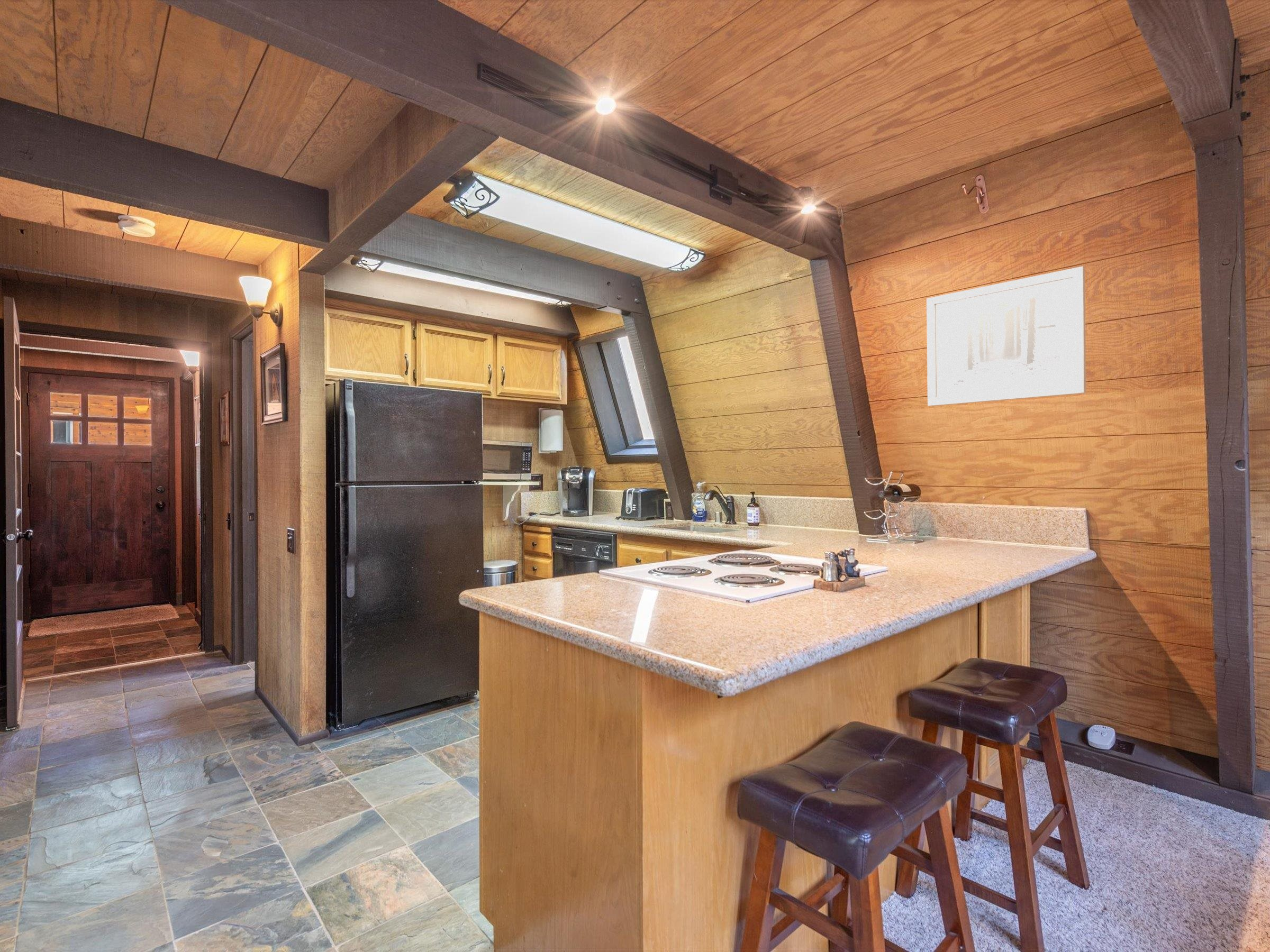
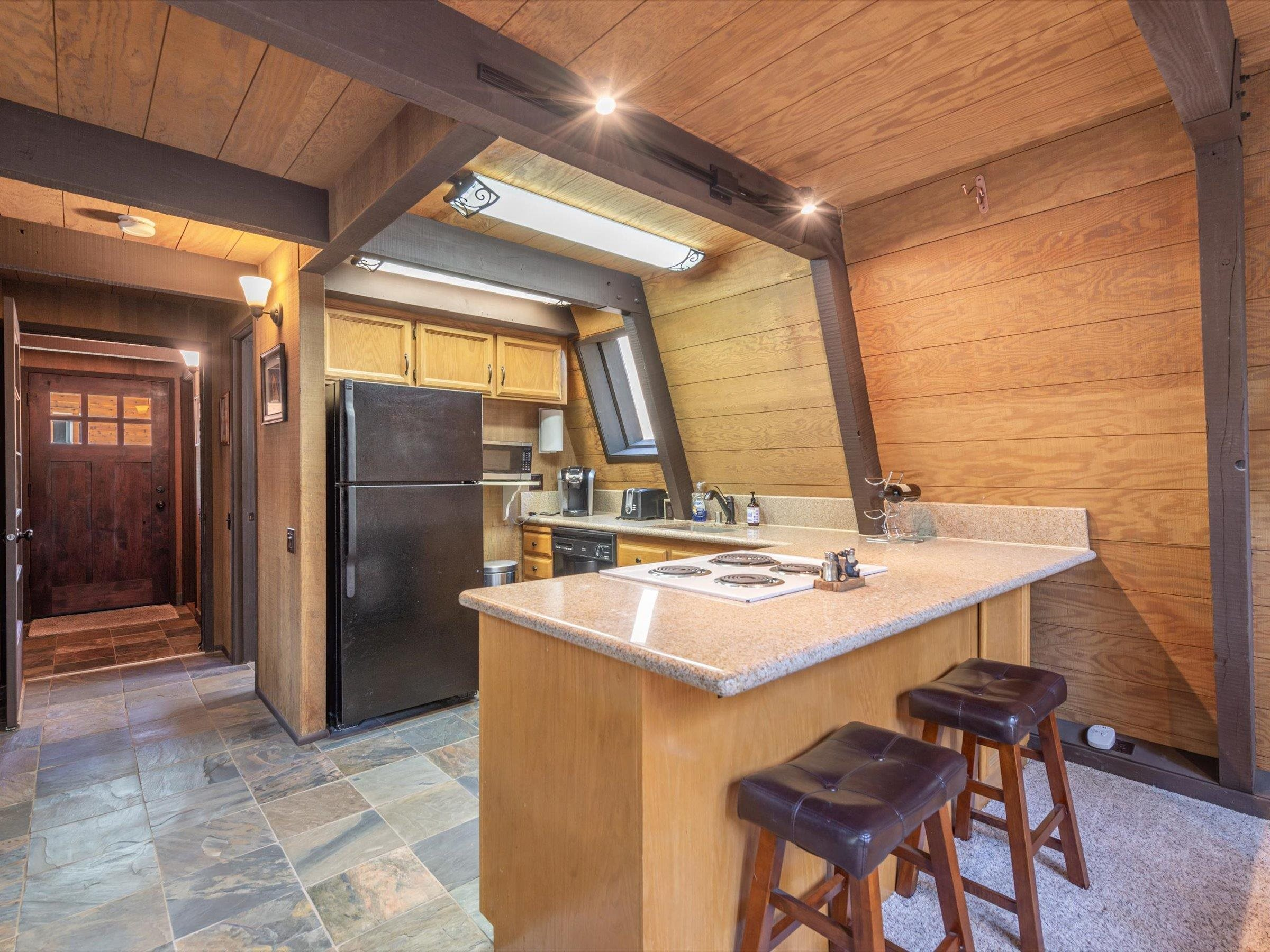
- wall art (1000, 342)
